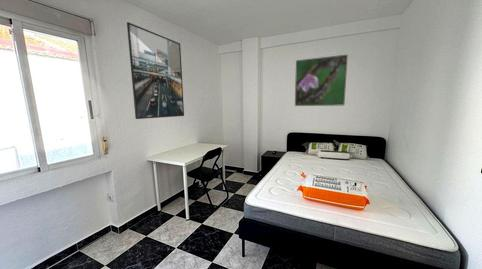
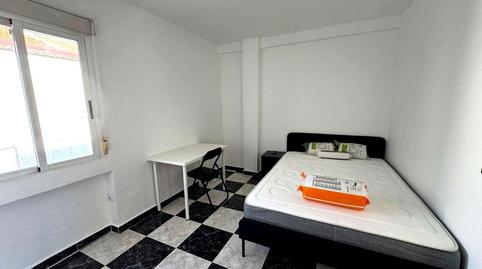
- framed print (319, 82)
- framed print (160, 77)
